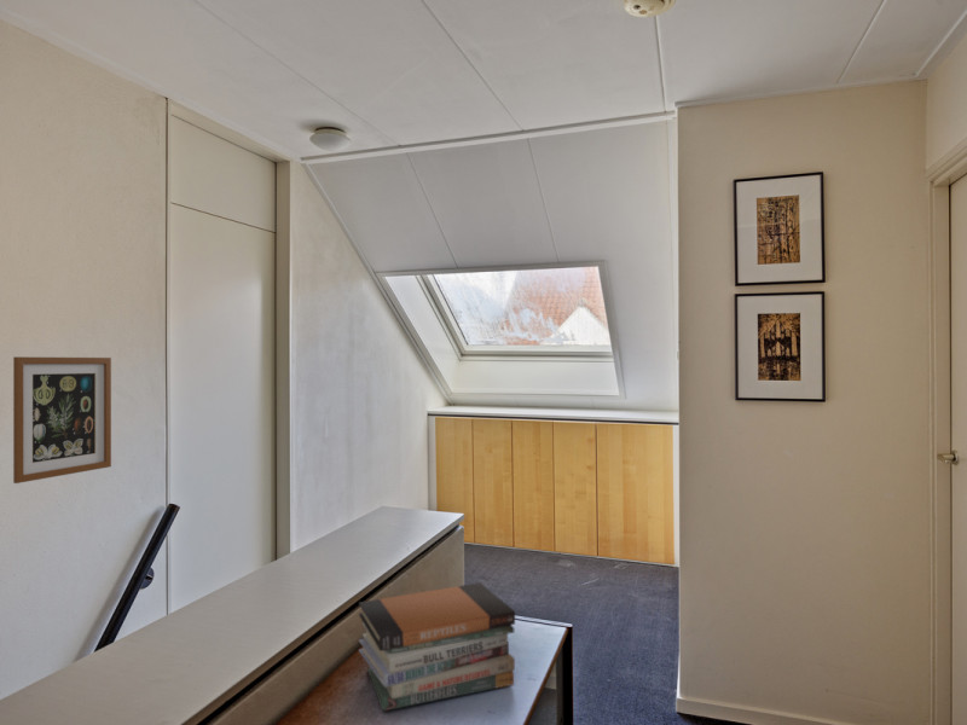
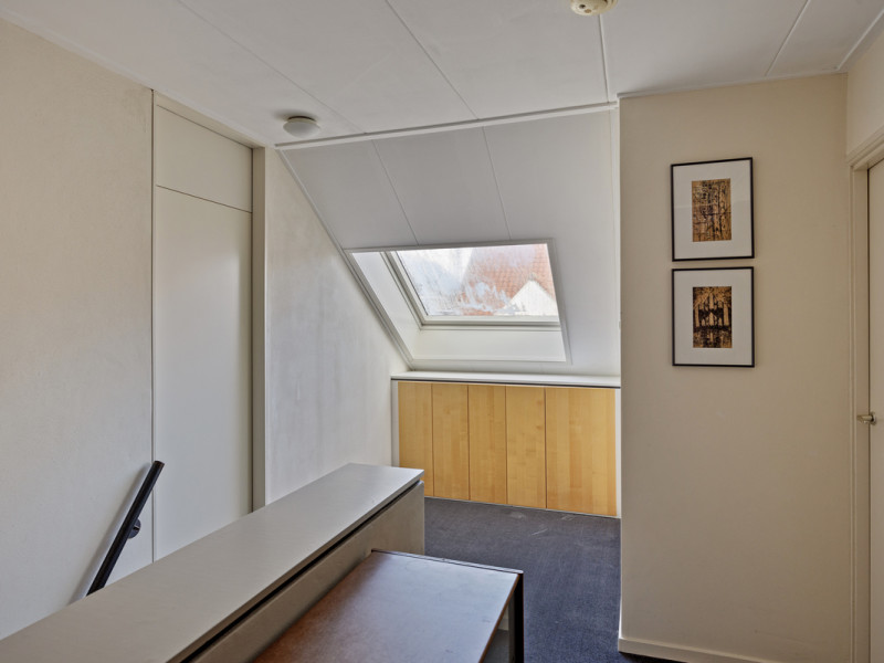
- wall art (65, 416)
- book stack (435, 642)
